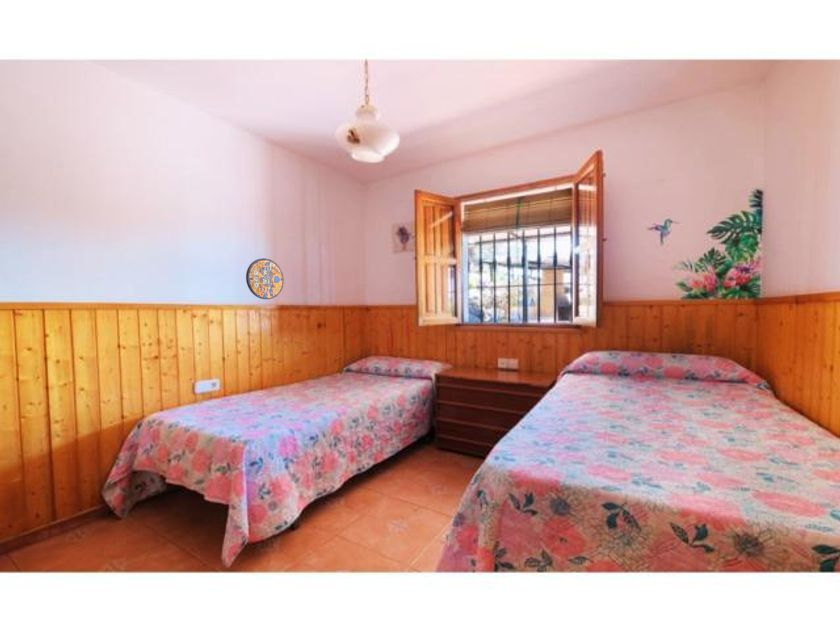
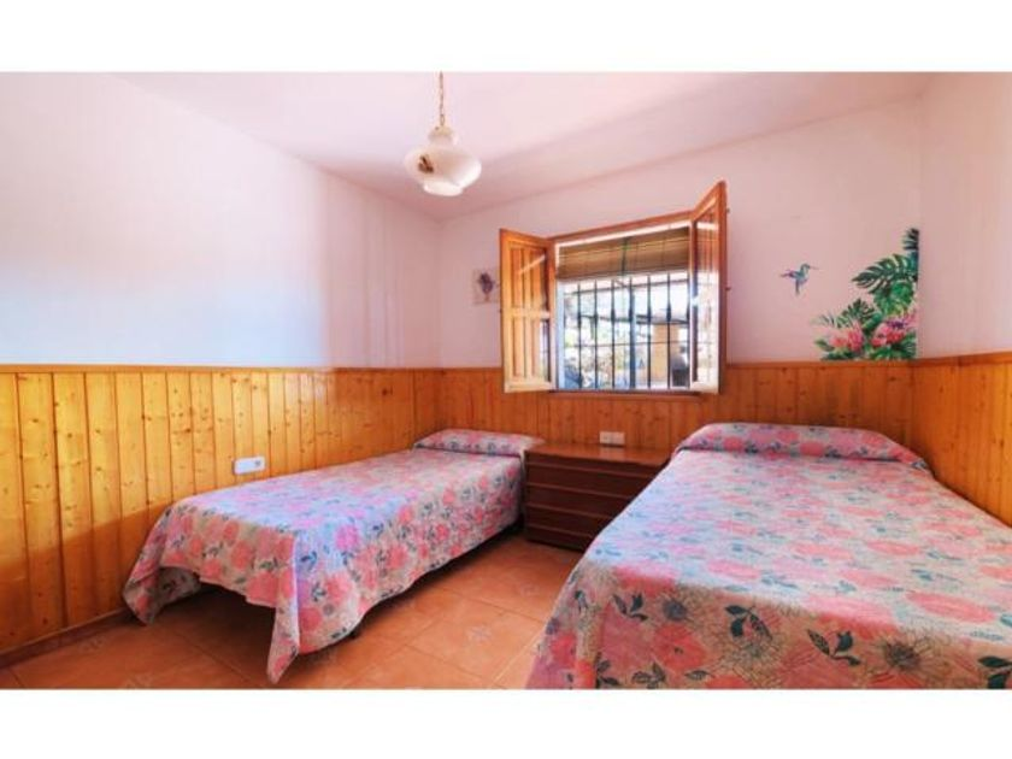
- manhole cover (265, 278)
